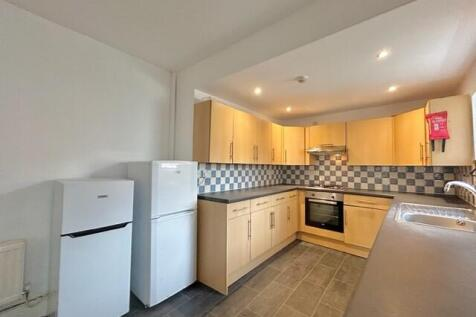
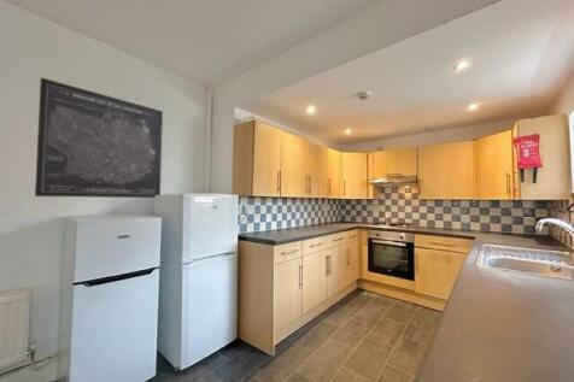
+ wall art (109, 146)
